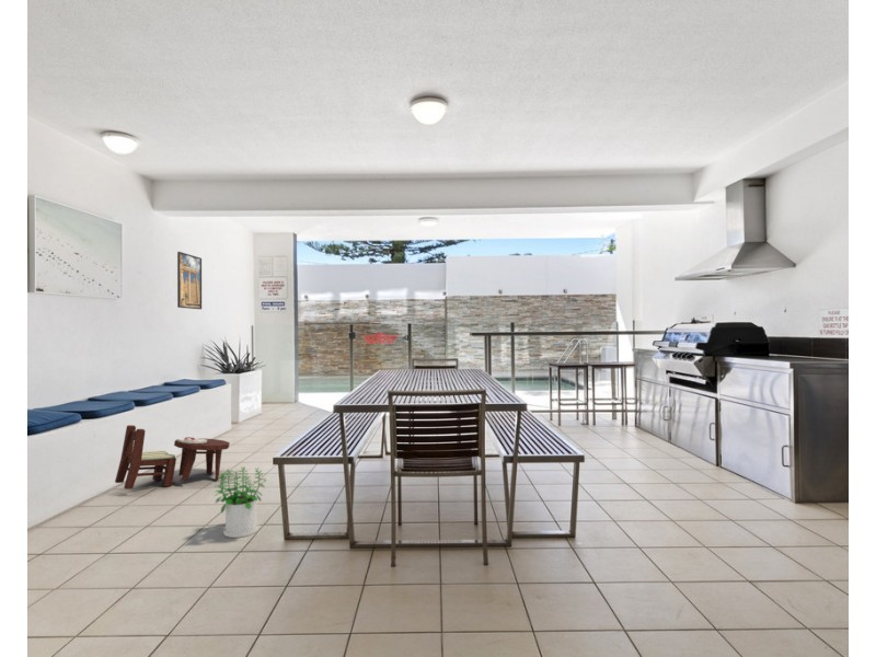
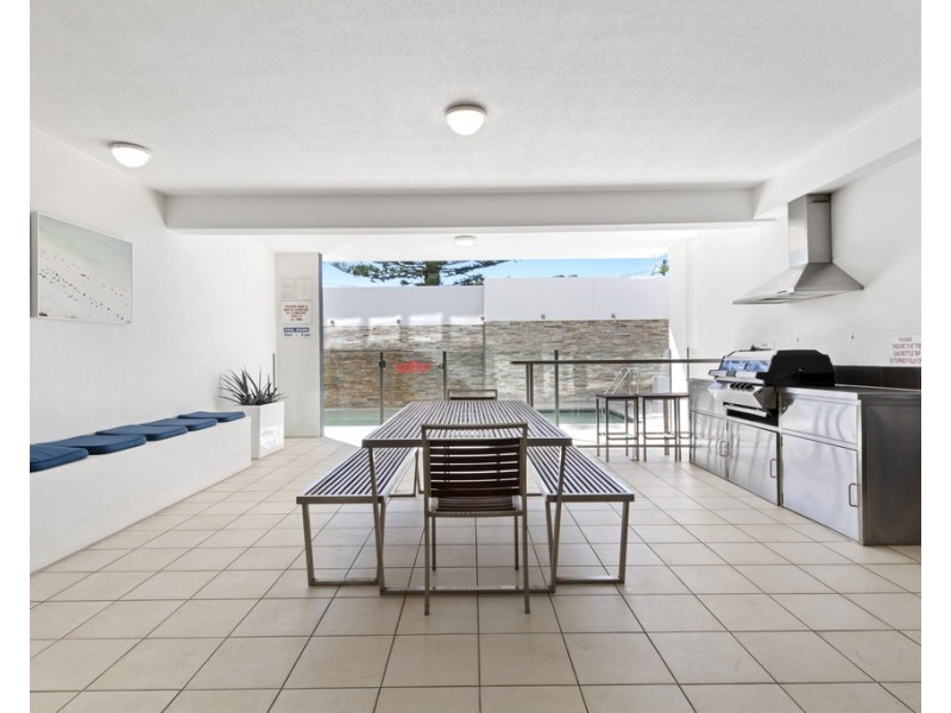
- potted plant (238, 499)
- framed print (189, 281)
- dining set (174, 454)
